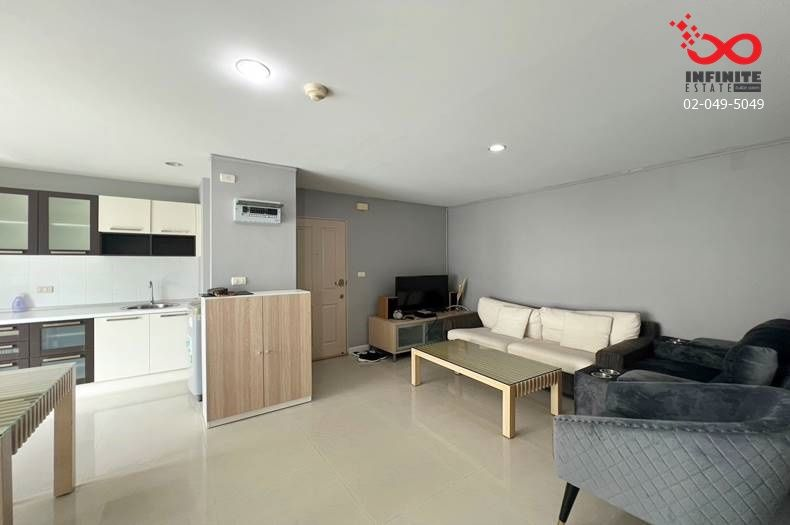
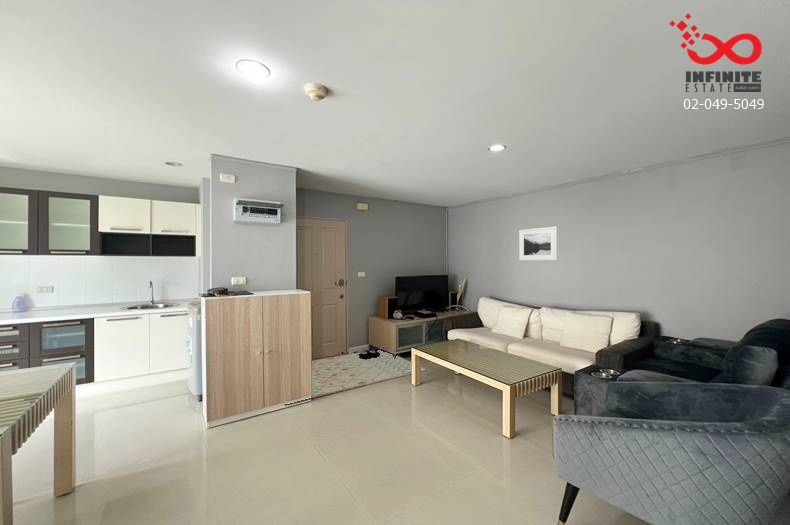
+ rug (345, 369)
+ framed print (537, 244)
